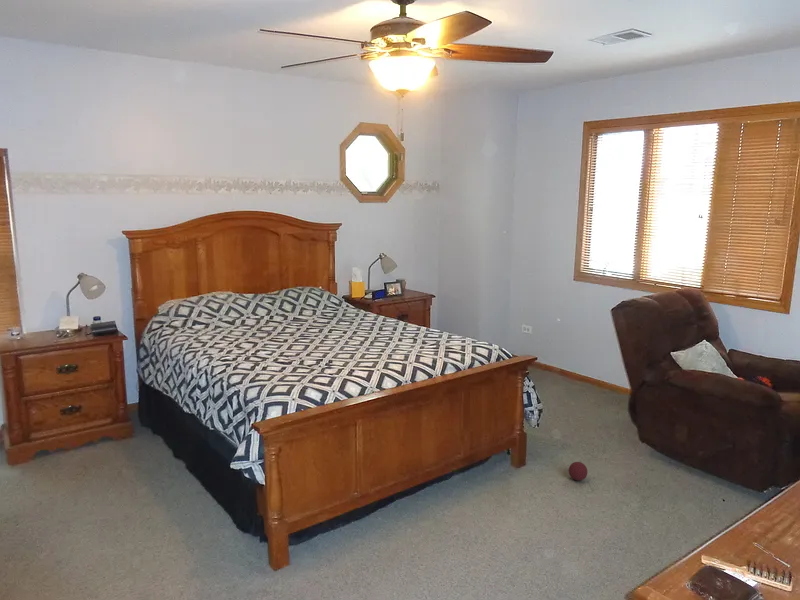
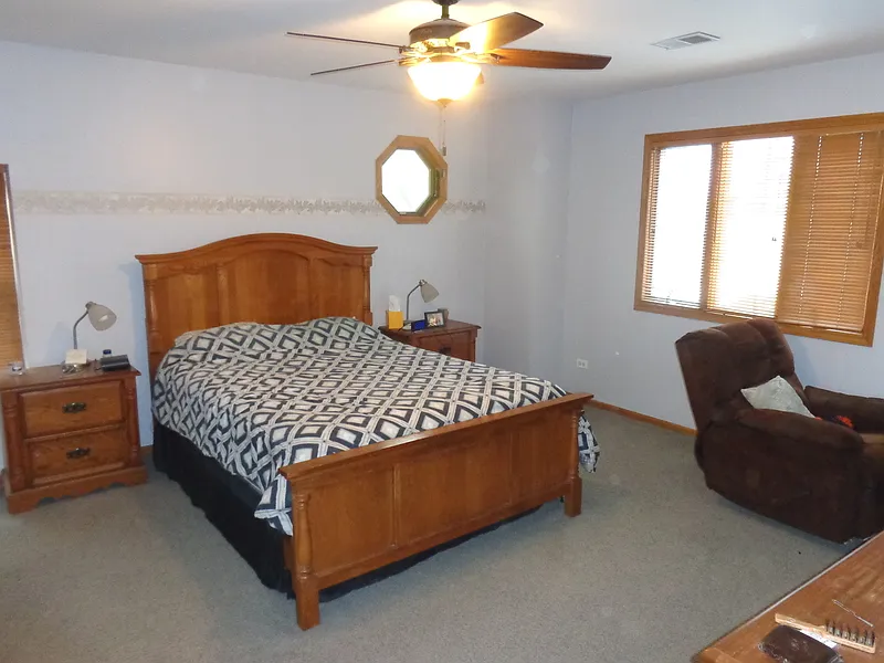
- ball (578, 471)
